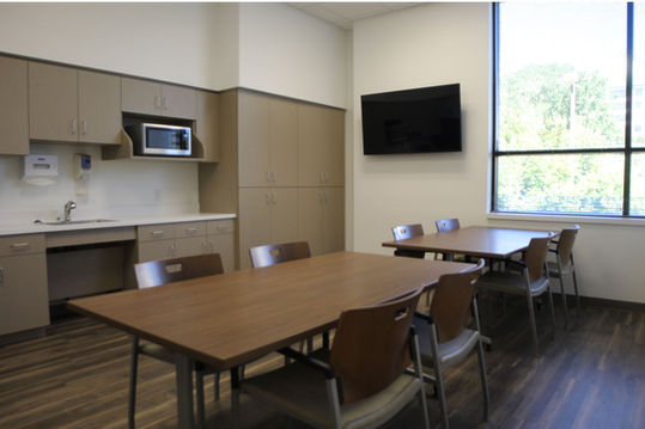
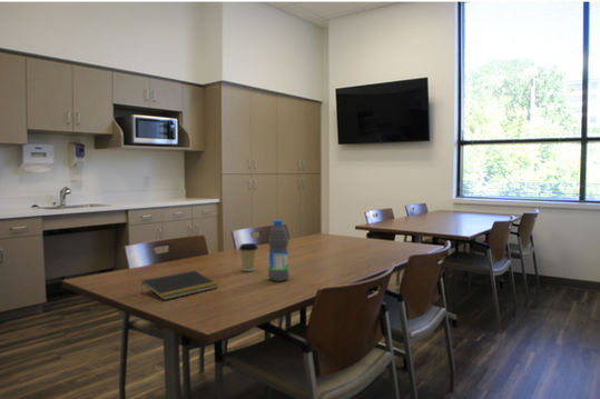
+ notepad (180, 283)
+ water bottle (278, 250)
+ coffee cup (248, 257)
